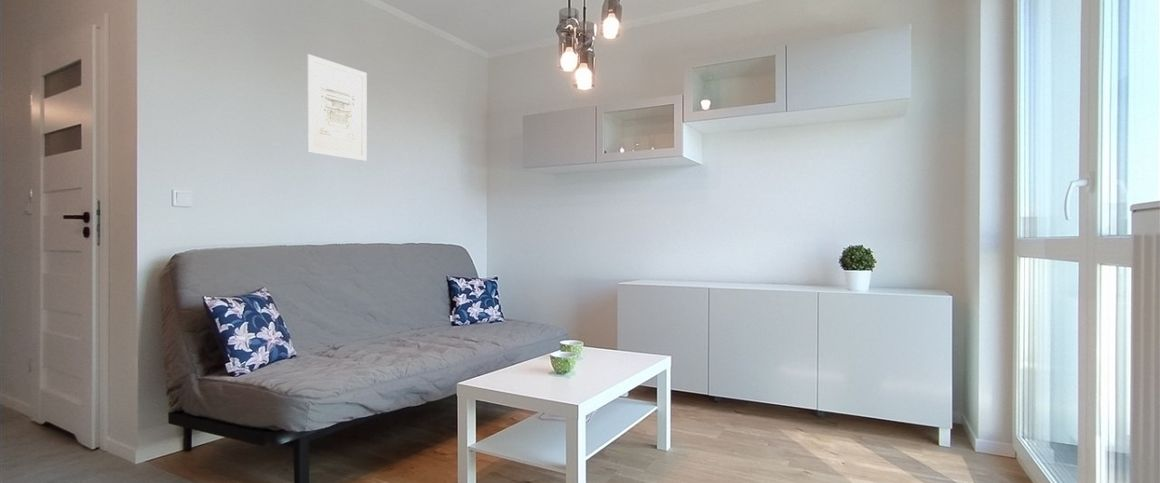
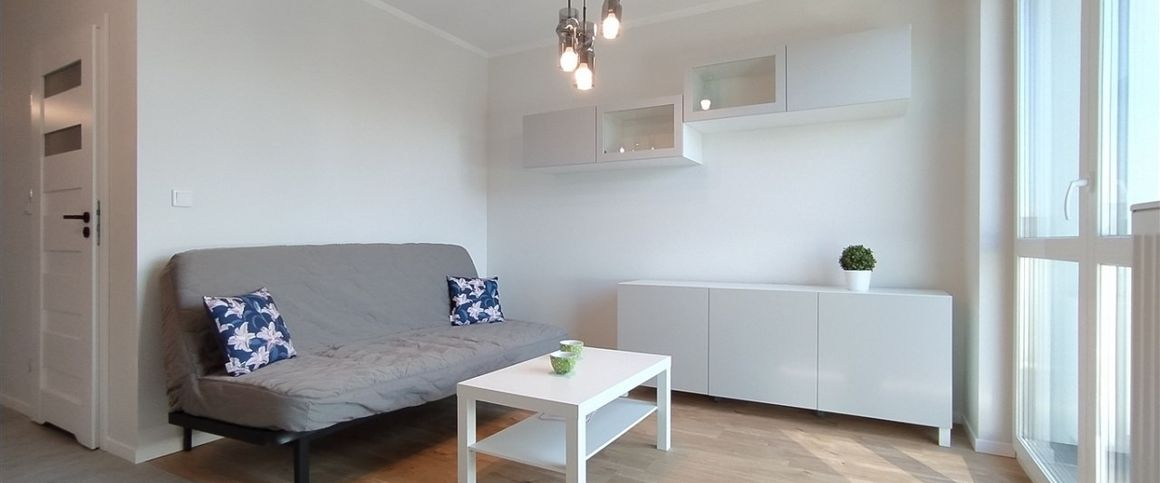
- wall art (338, 110)
